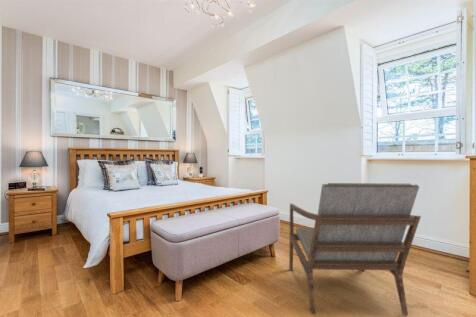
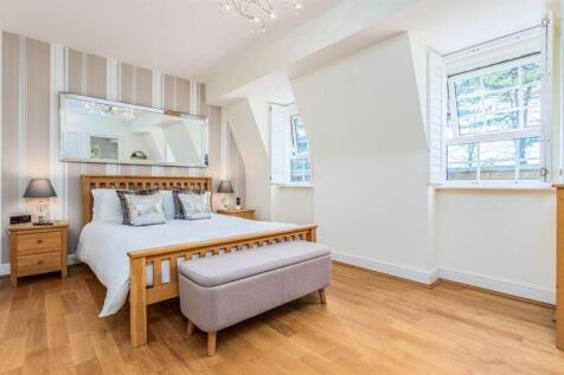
- armchair (343, 235)
